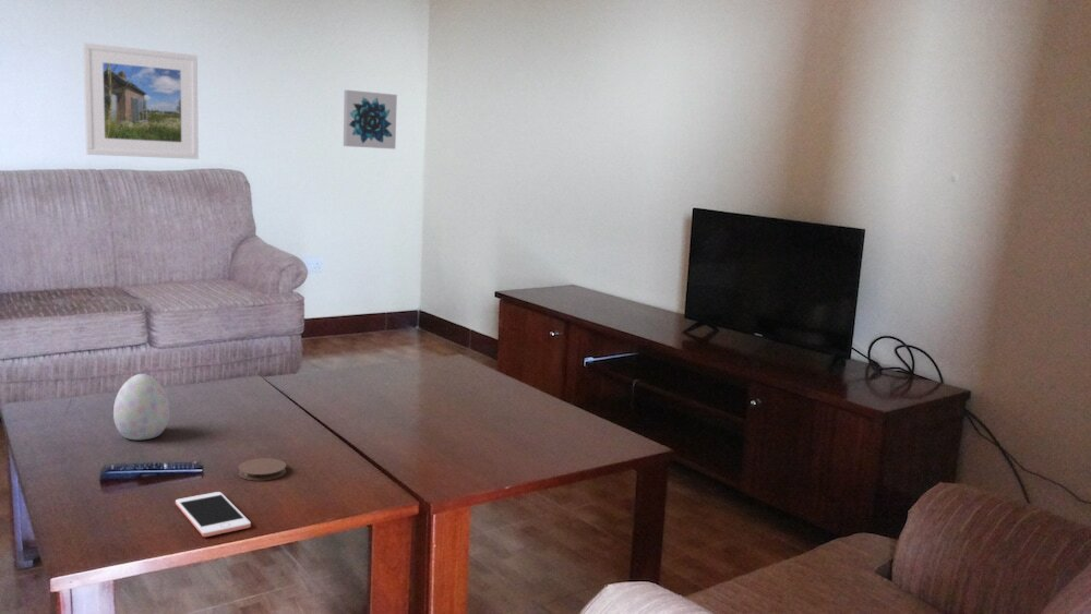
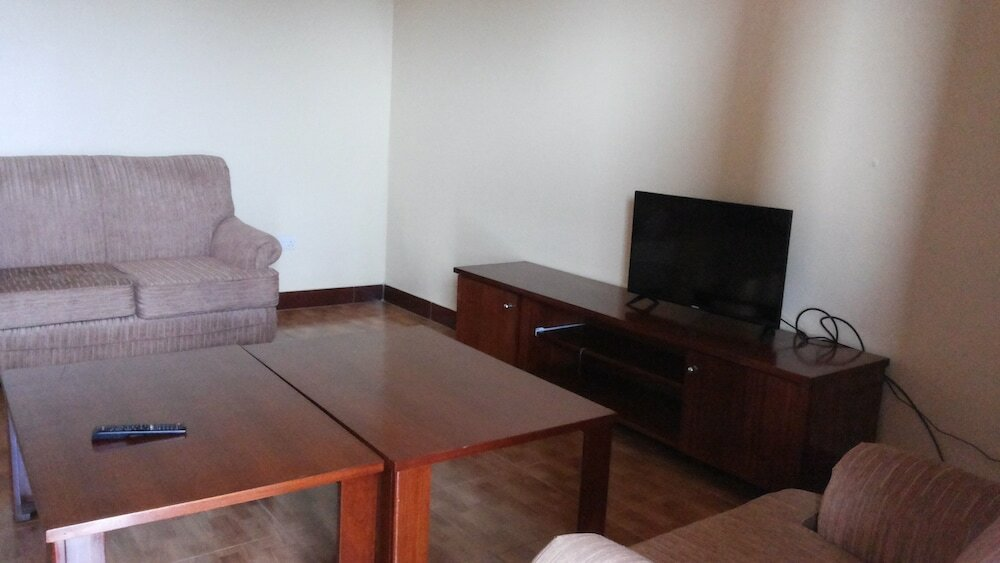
- wall art (370, 120)
- coaster (262, 469)
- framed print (143, 104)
- cell phone (212, 513)
- decorative egg (141, 405)
